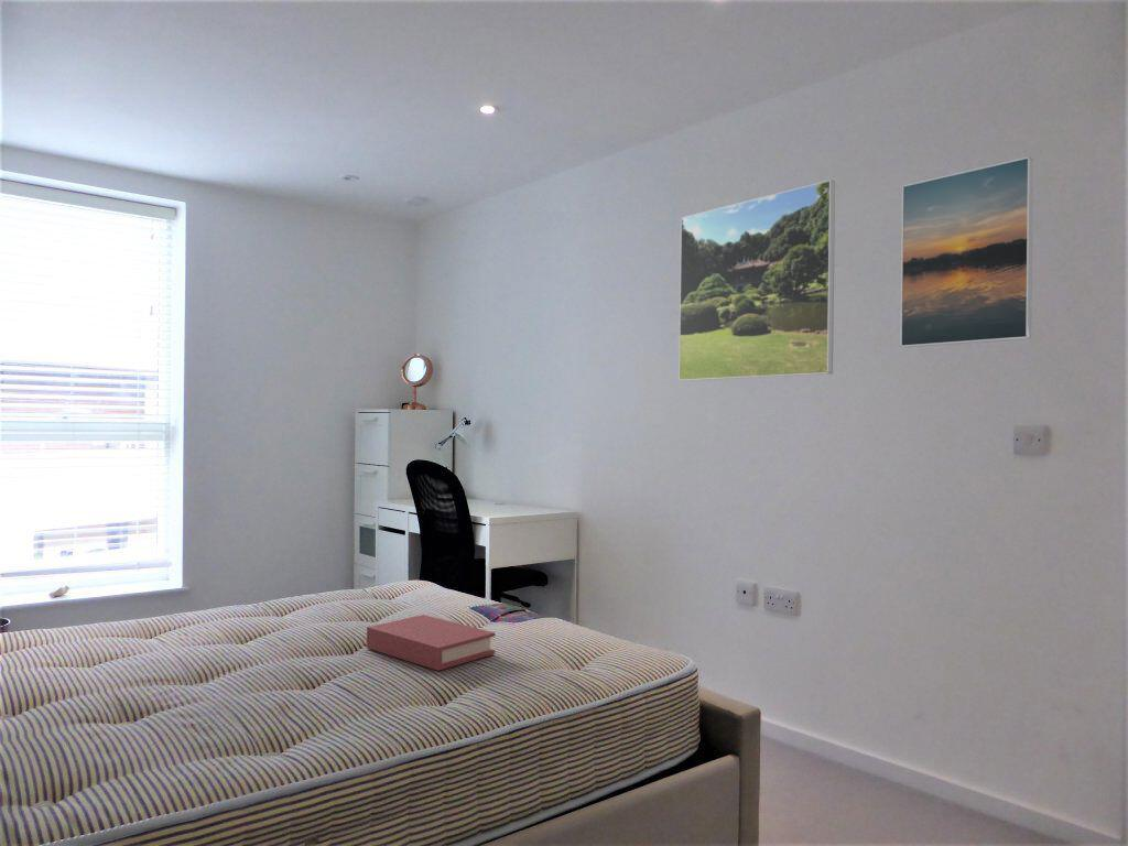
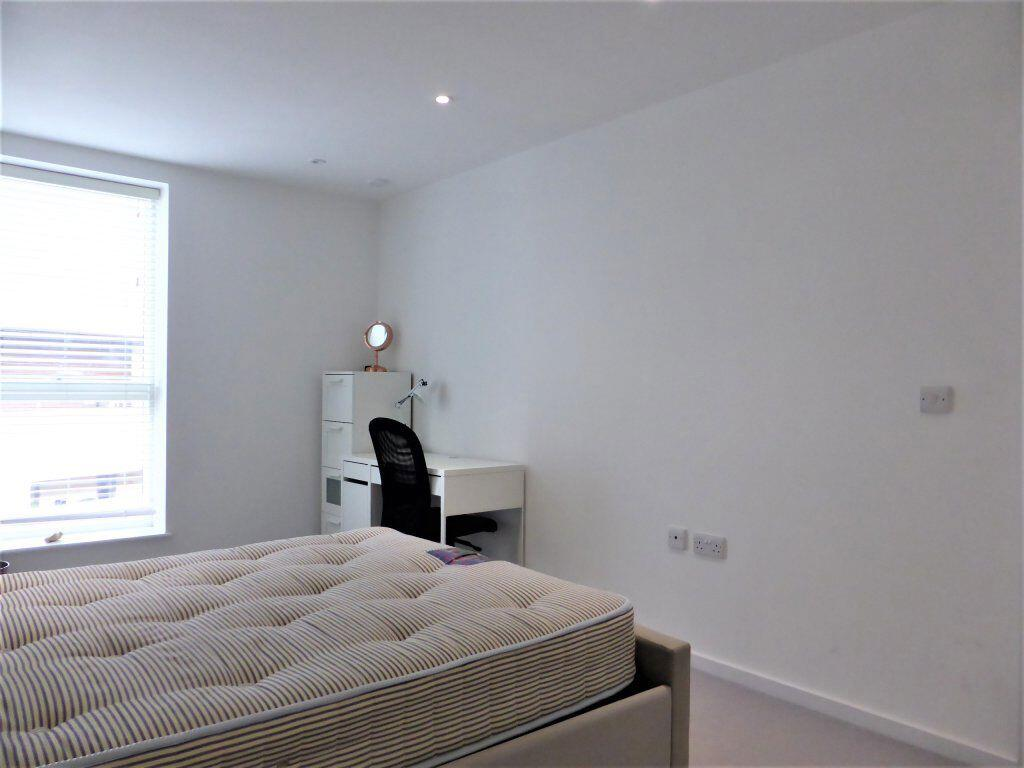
- book (430, 640)
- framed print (750, 289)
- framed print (963, 258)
